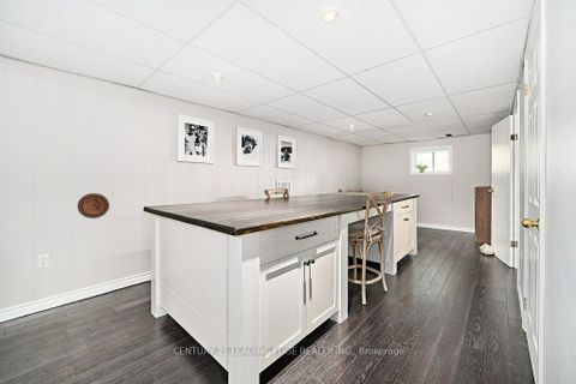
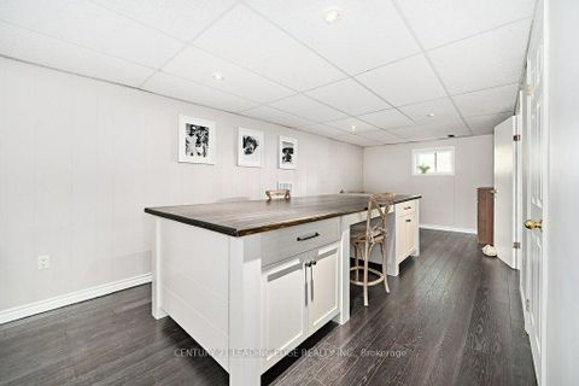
- decorative plate (94, 205)
